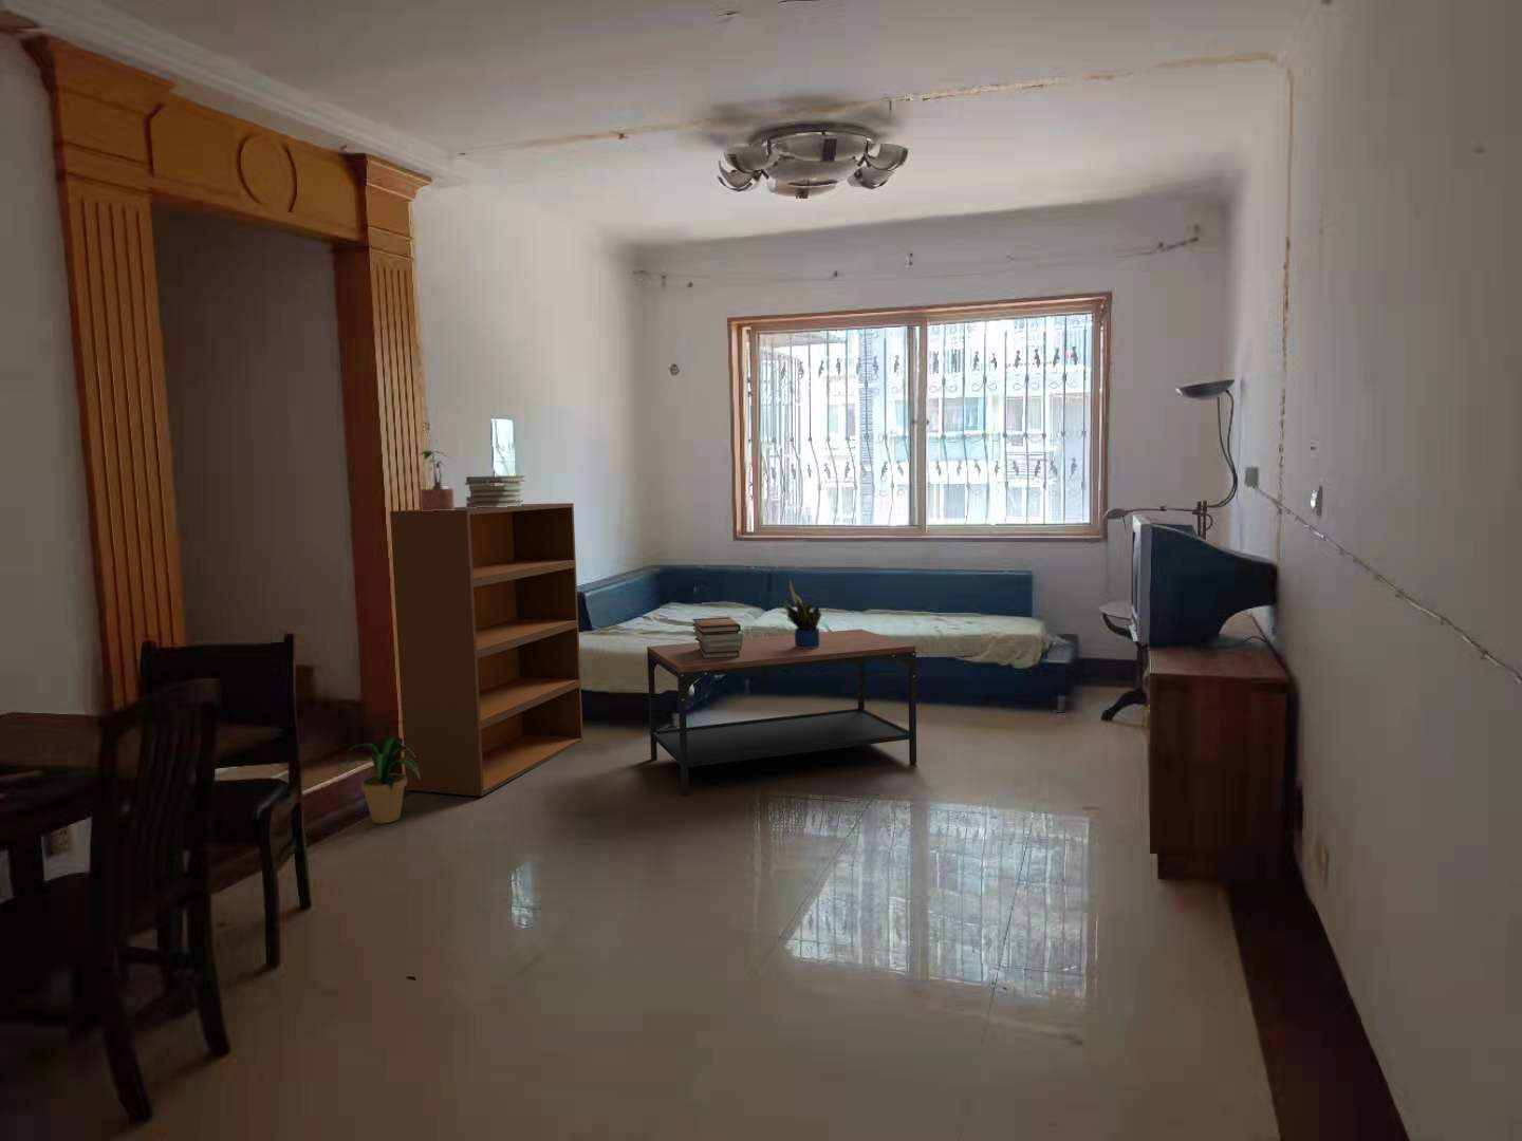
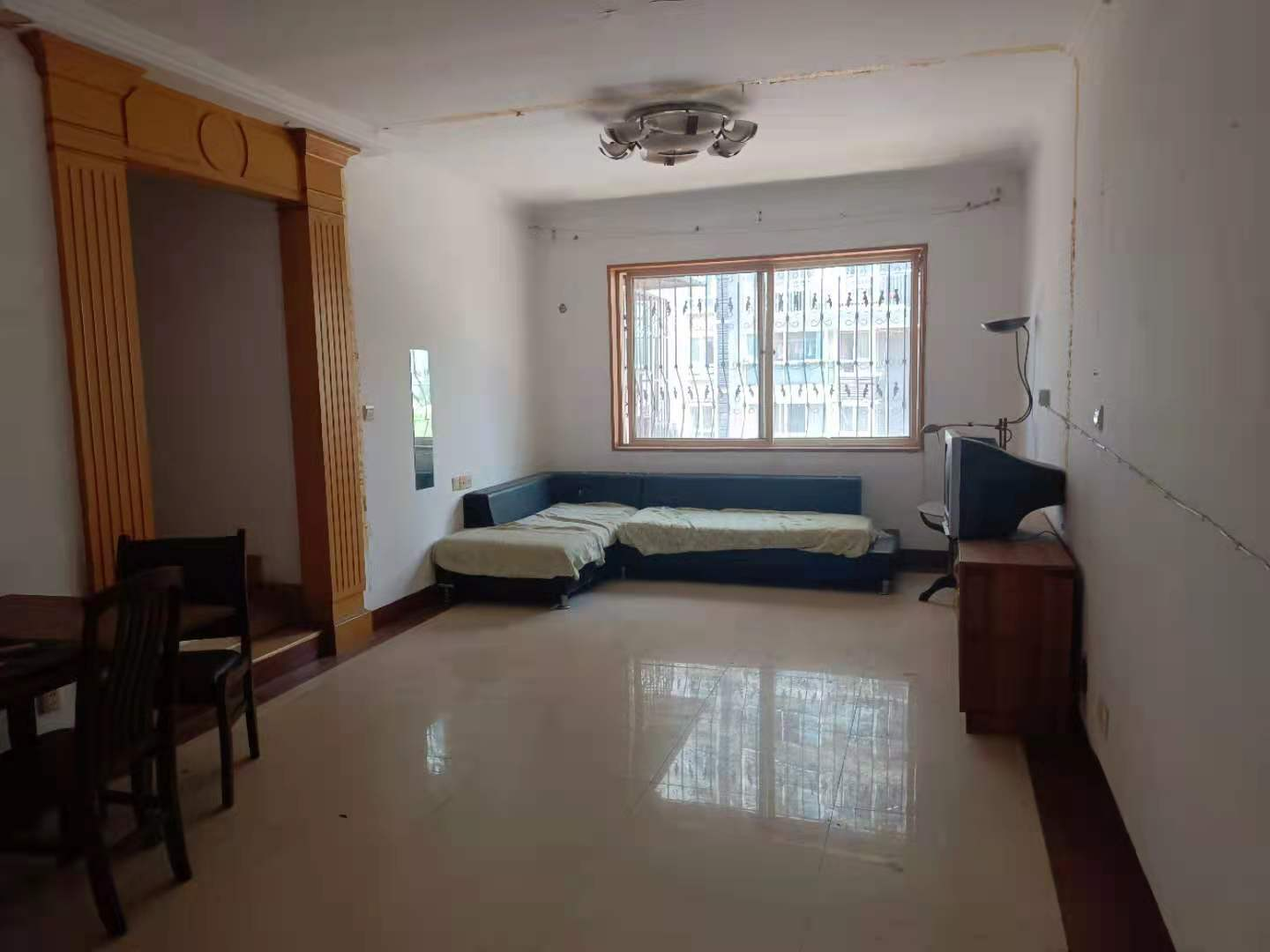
- bookshelf (495, 636)
- potted plant (799, 612)
- coffee table (781, 717)
- book stack (717, 638)
- potted plant (383, 780)
- book stack (496, 490)
- potted plant (434, 479)
